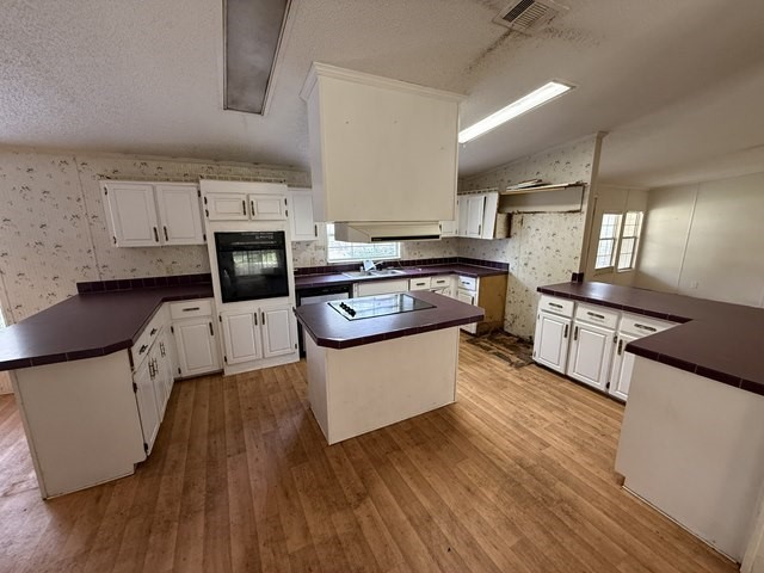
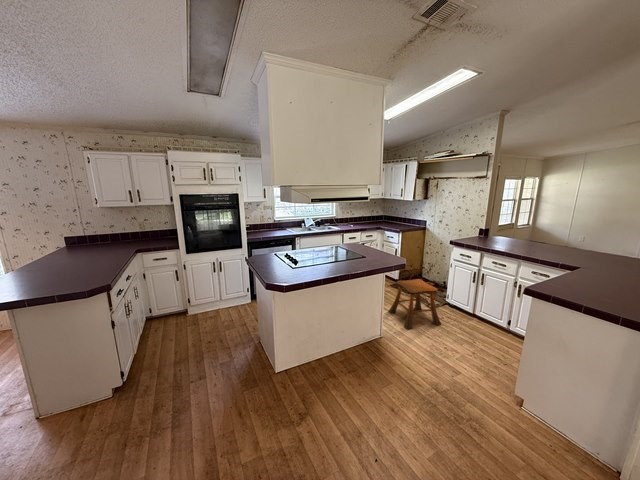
+ stool (414, 300)
